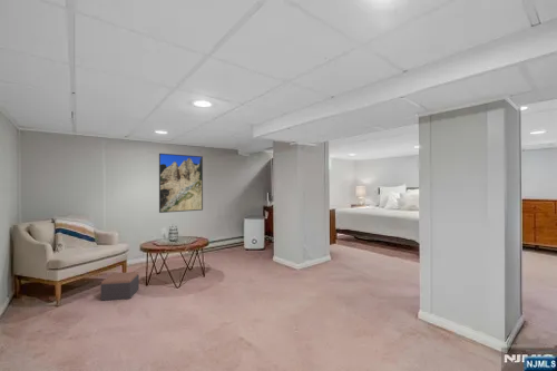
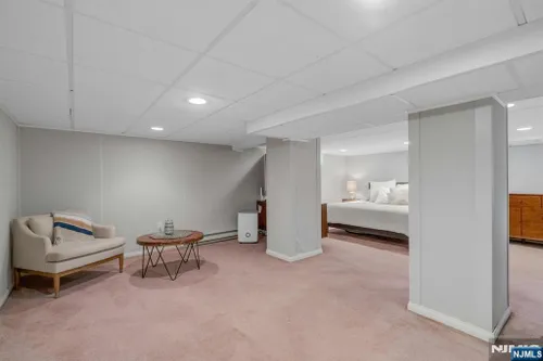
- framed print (182, 183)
- footstool (120, 284)
